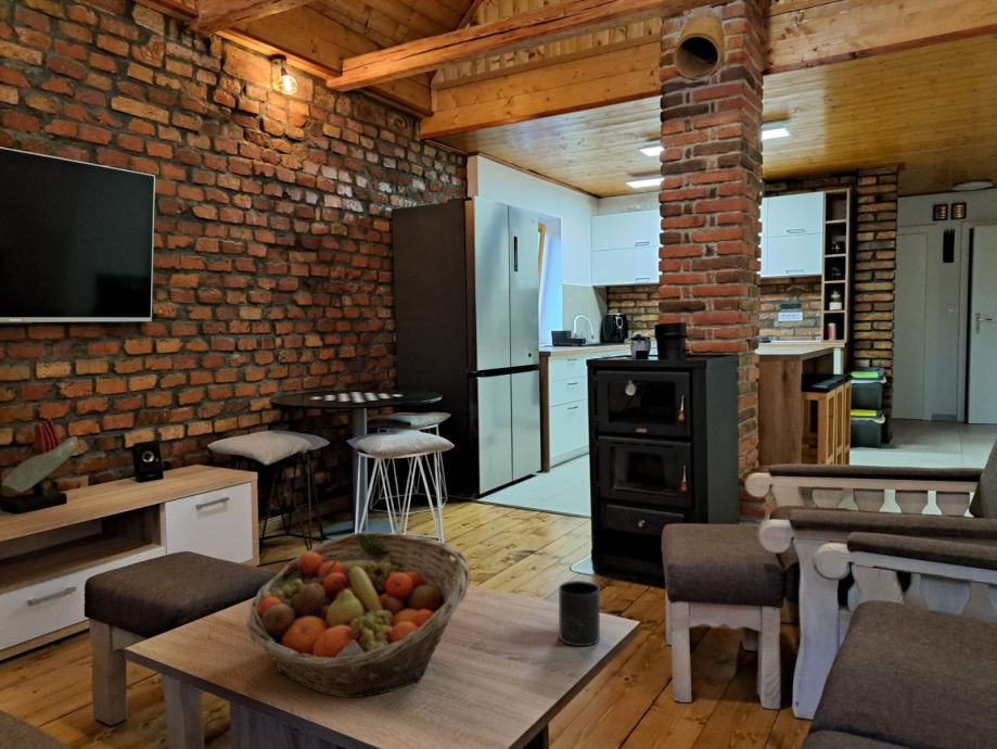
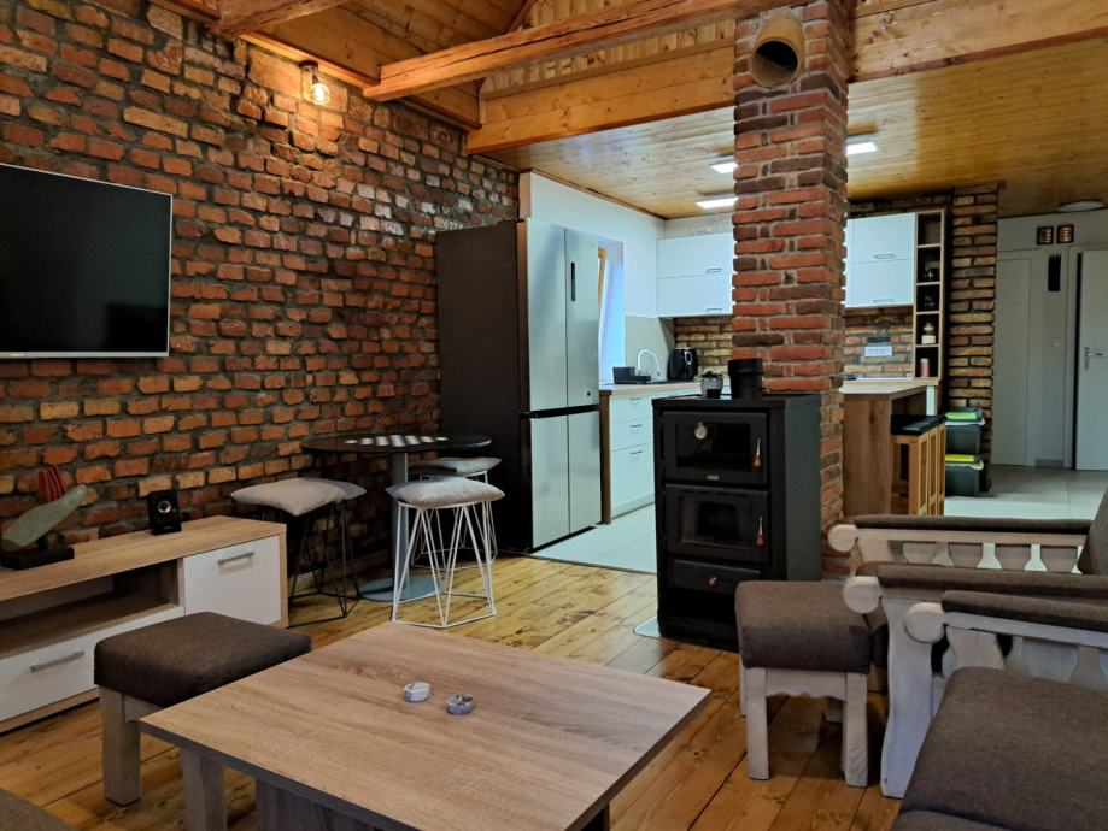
- mug (581, 610)
- fruit basket (359, 607)
